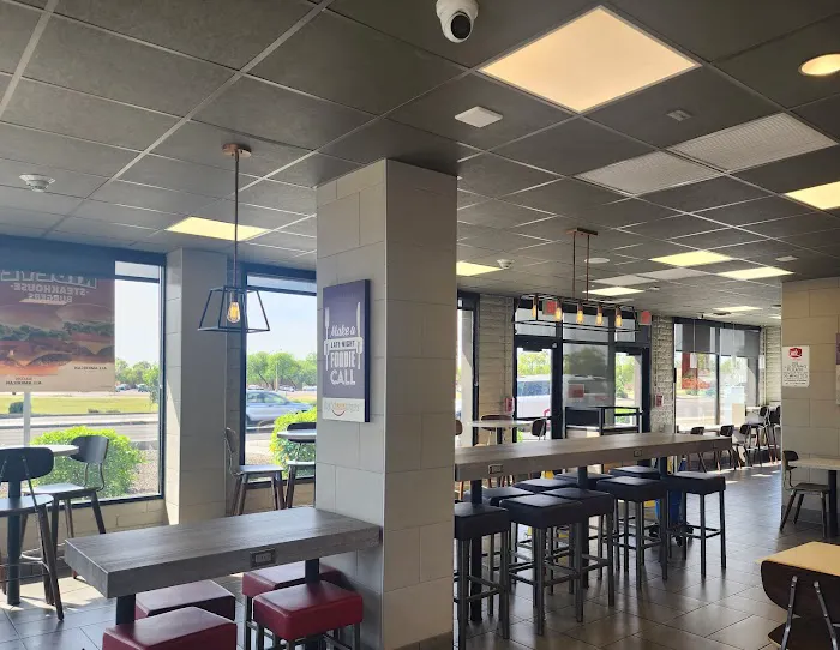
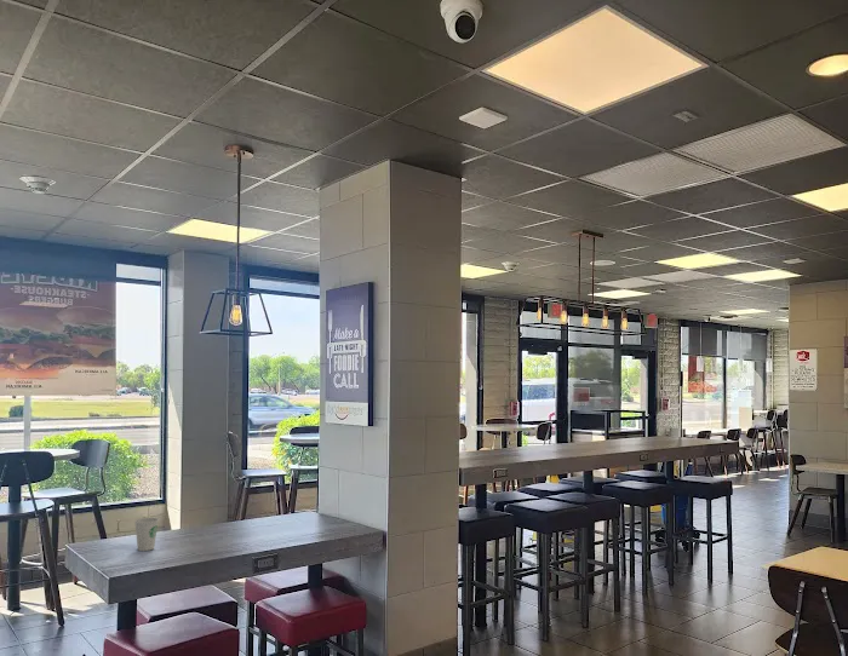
+ paper cup (145, 534)
